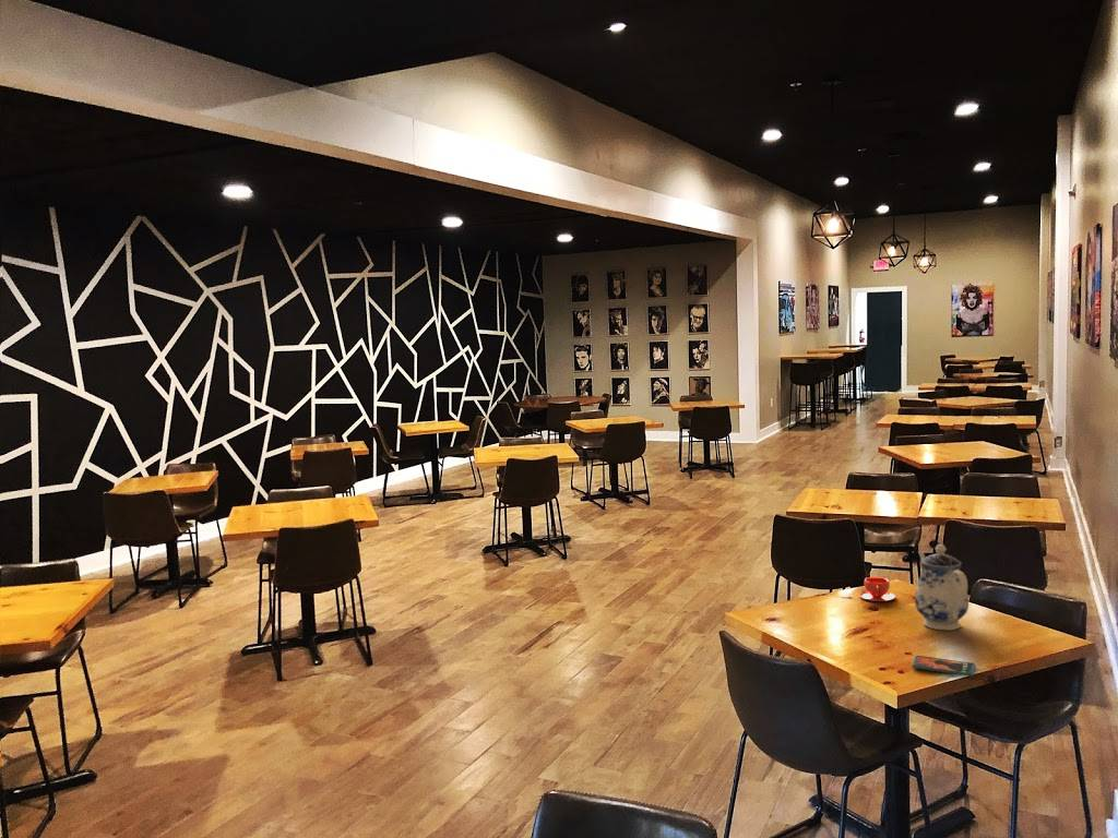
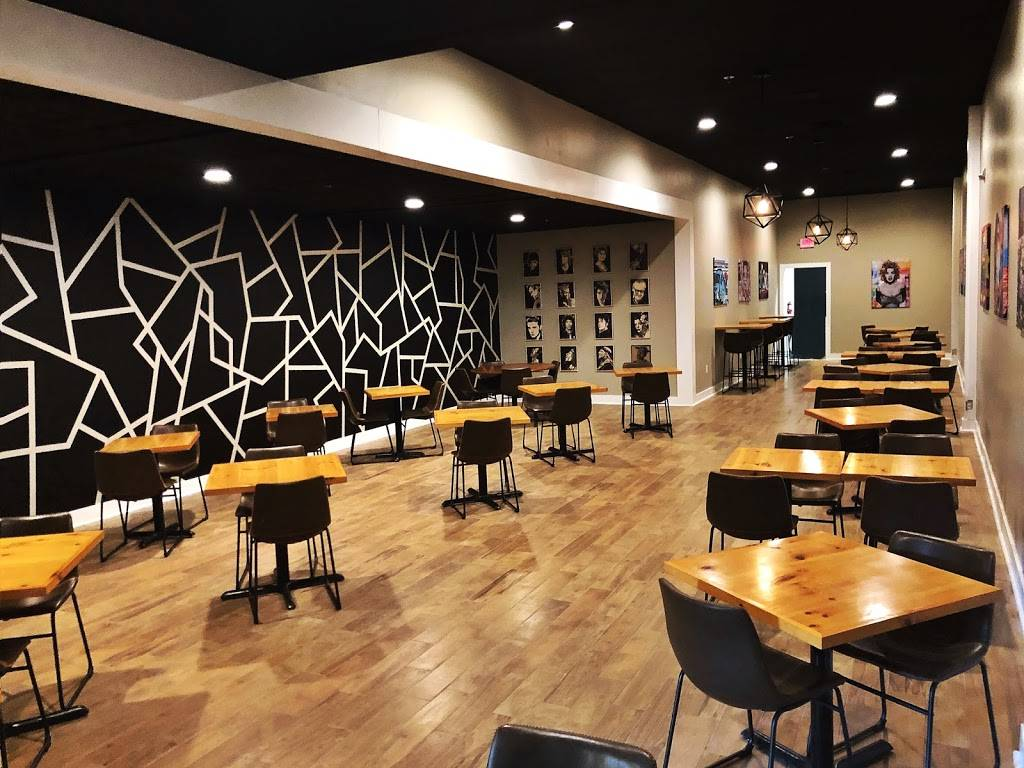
- teapot (941, 584)
- teacup (877, 588)
- smartphone (943, 665)
